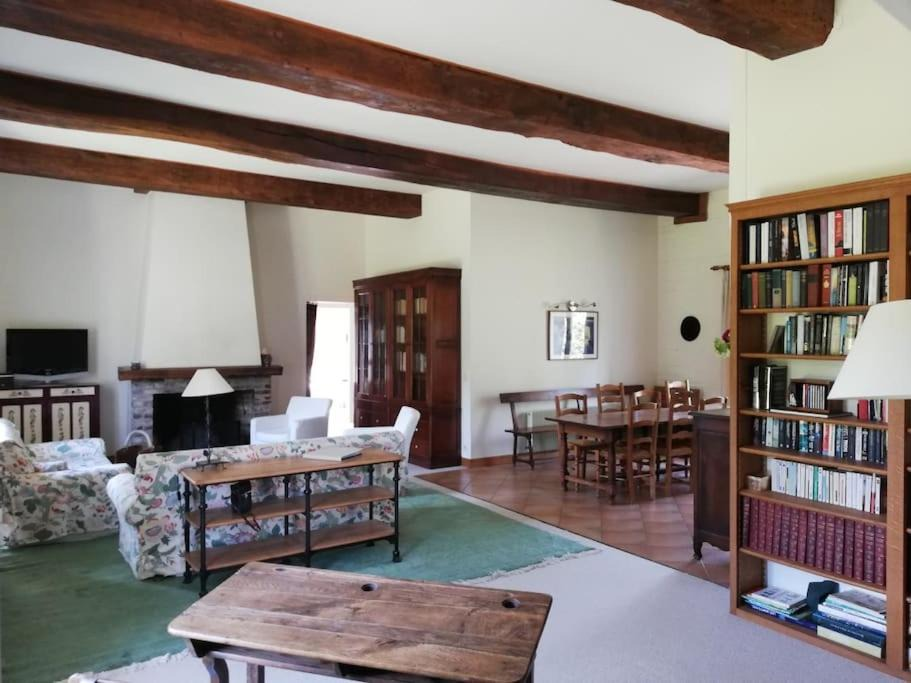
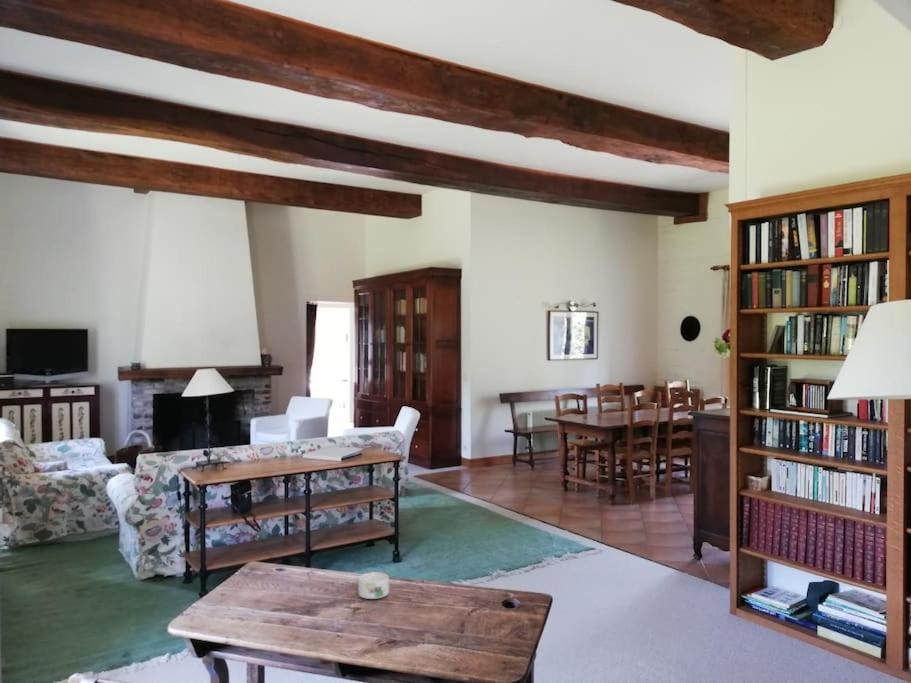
+ mug (372, 585)
